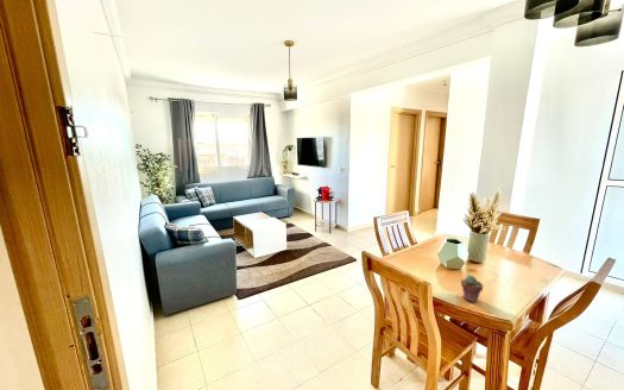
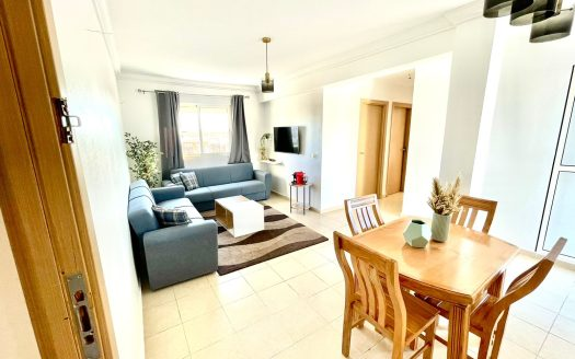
- potted succulent (471, 287)
